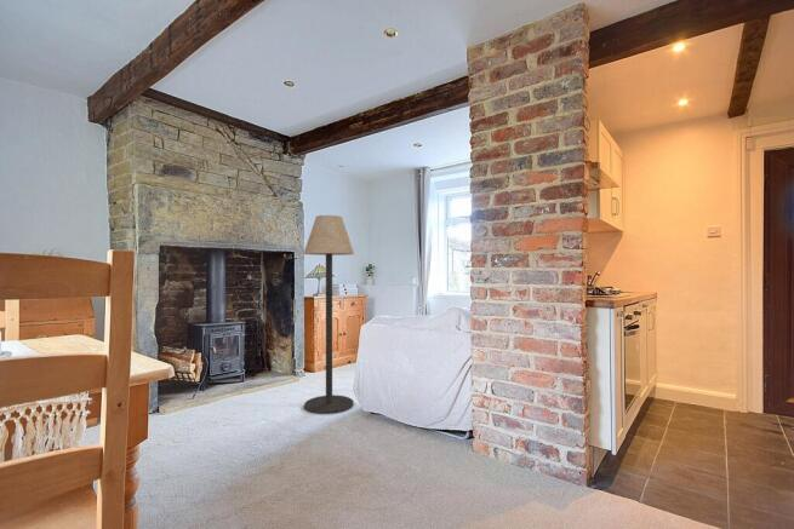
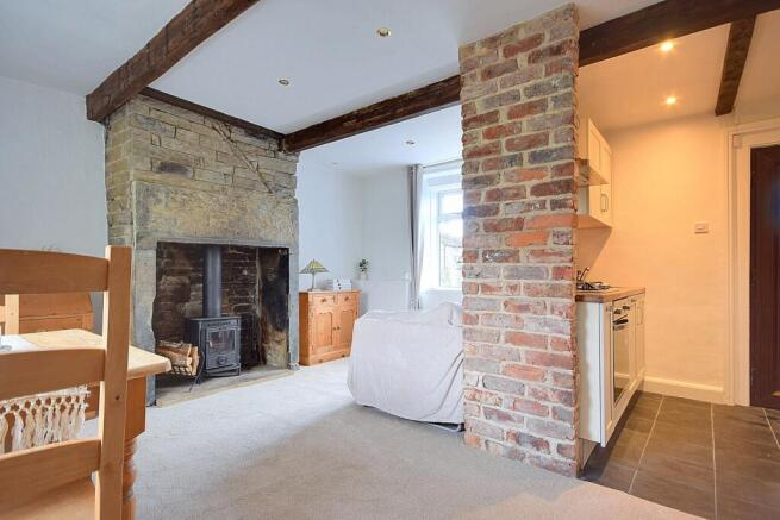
- floor lamp (329, 310)
